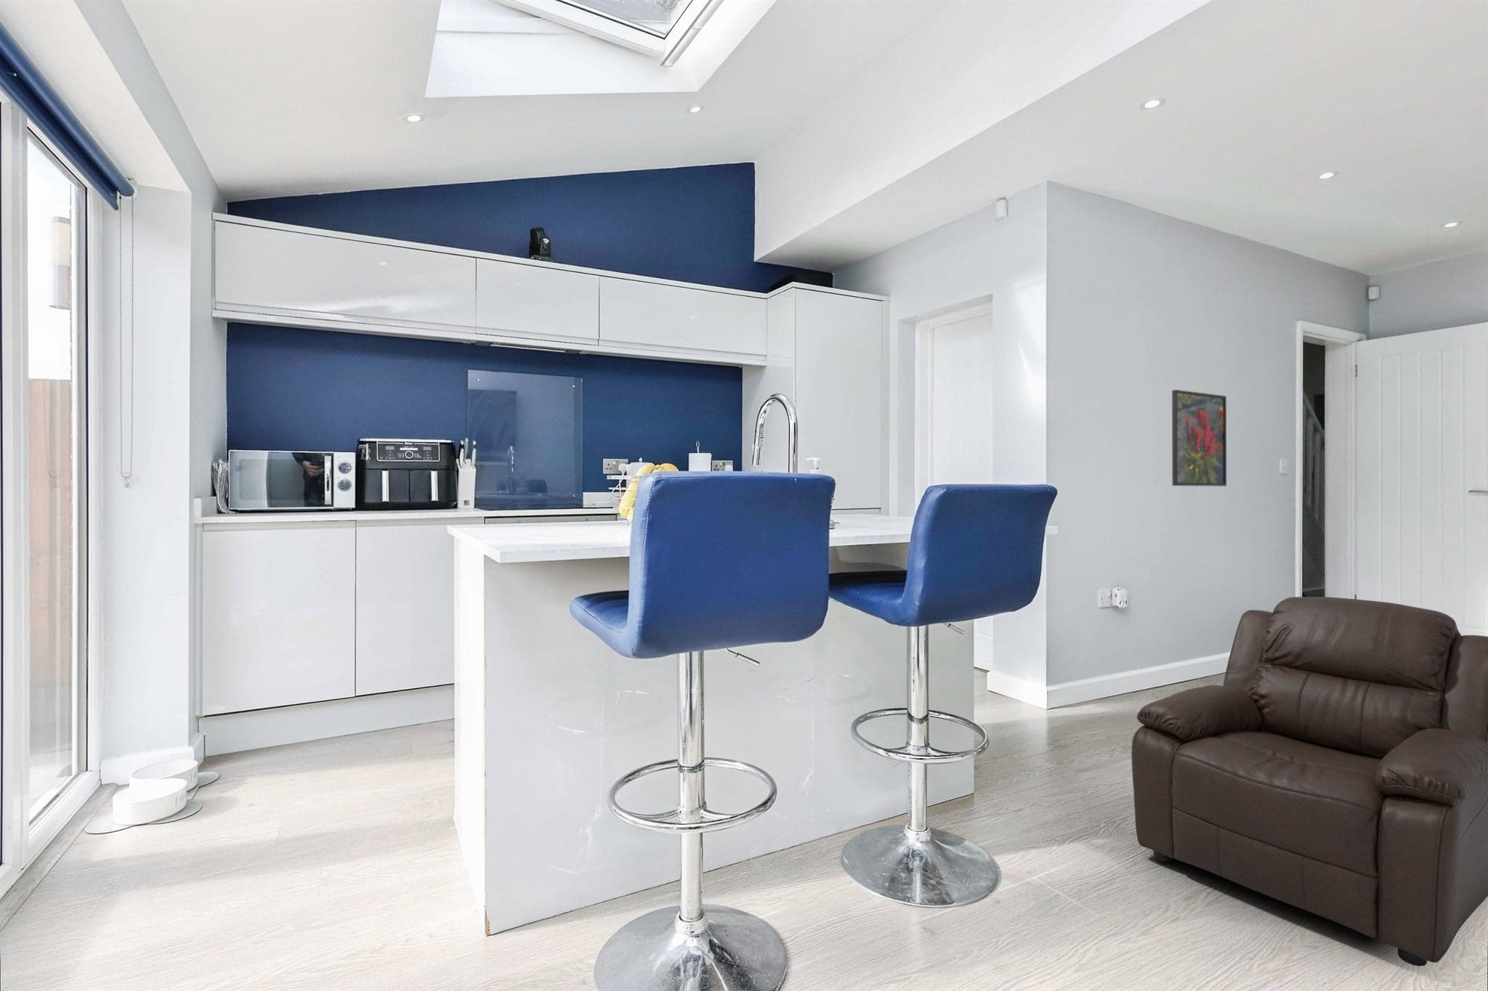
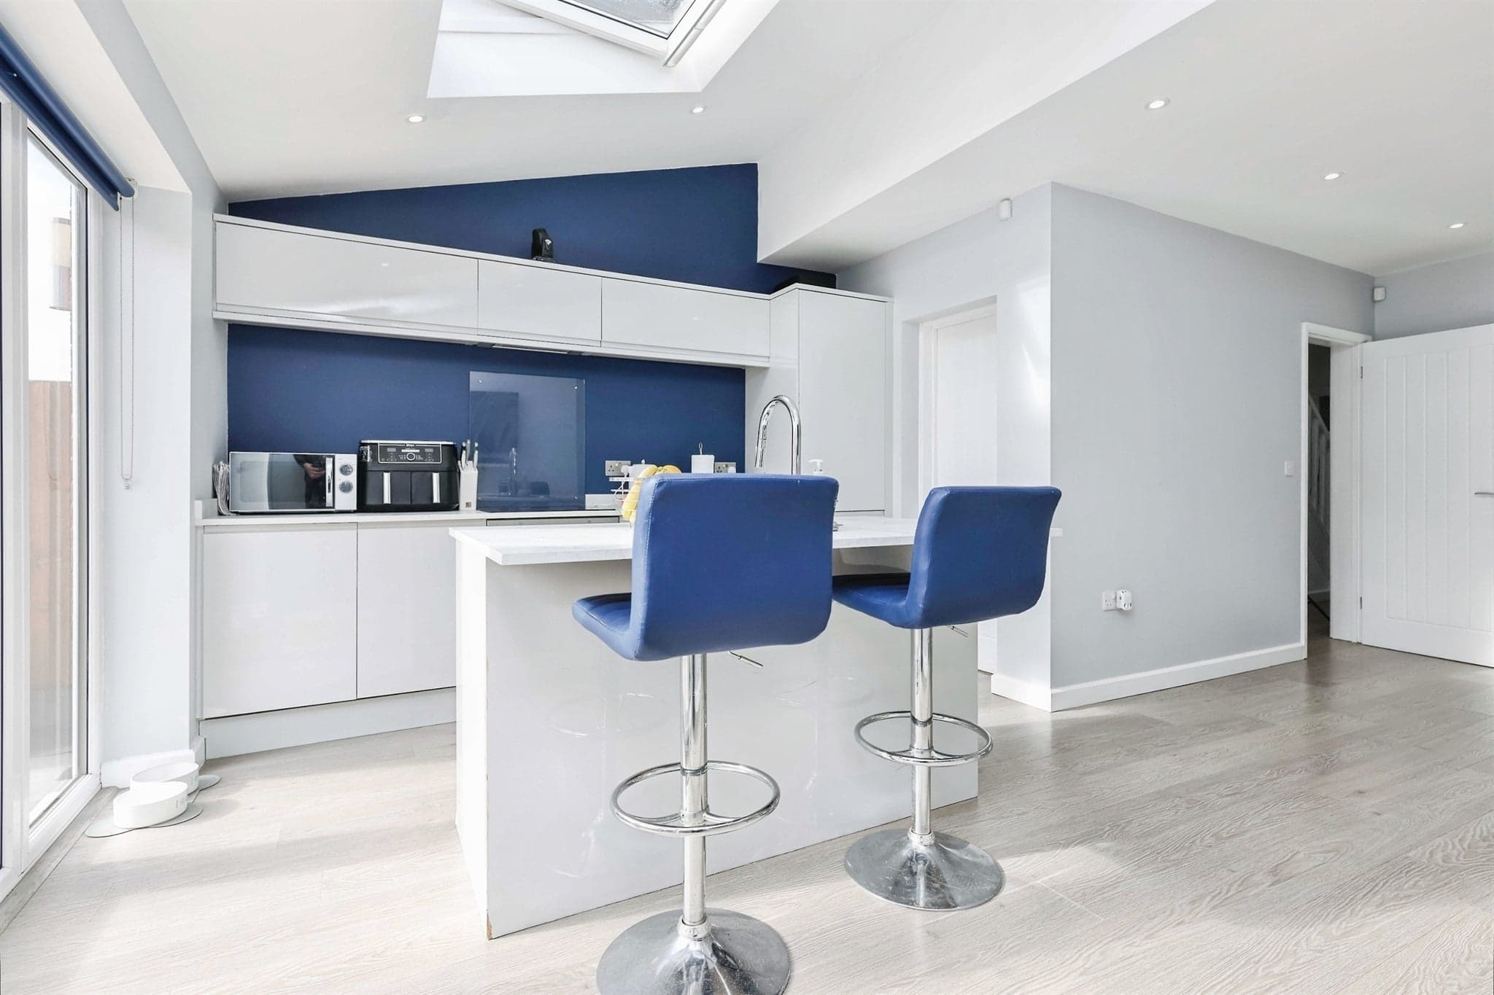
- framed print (1199, 439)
- chair (1318, 740)
